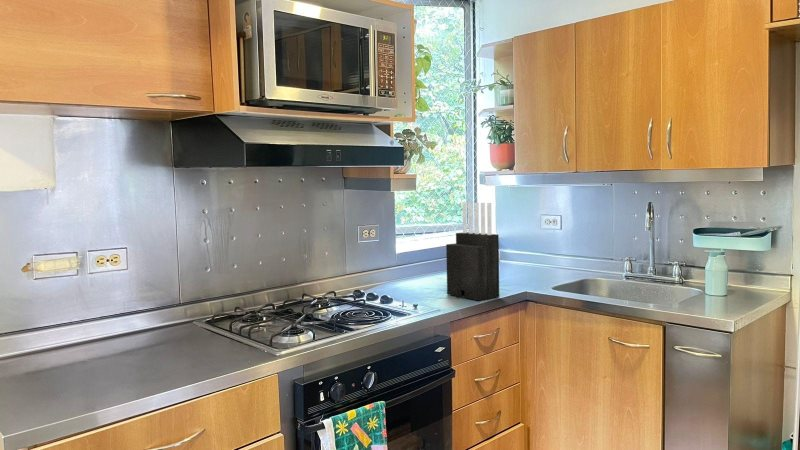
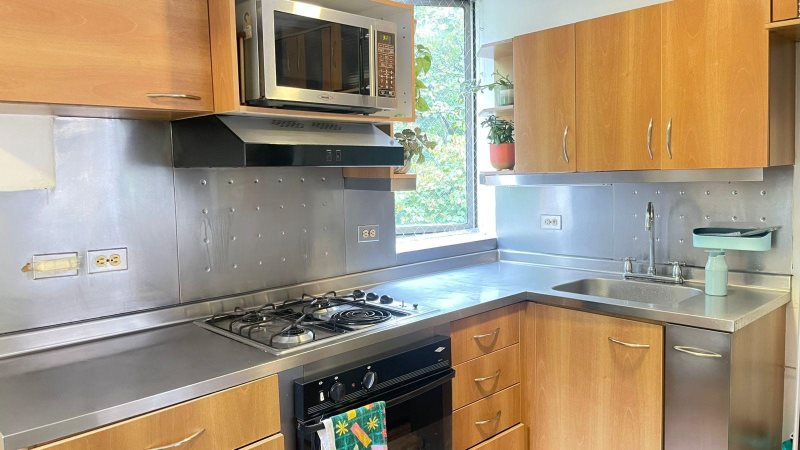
- knife block (469, 249)
